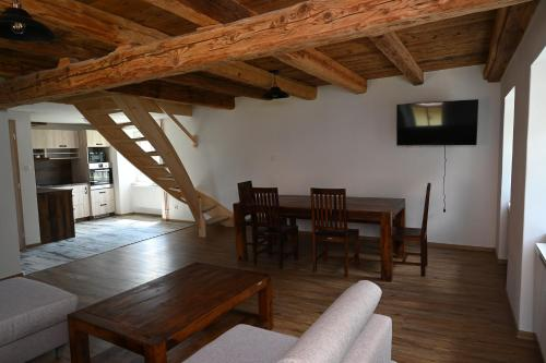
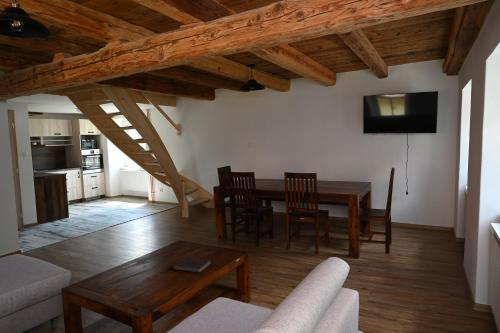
+ notebook (192, 264)
